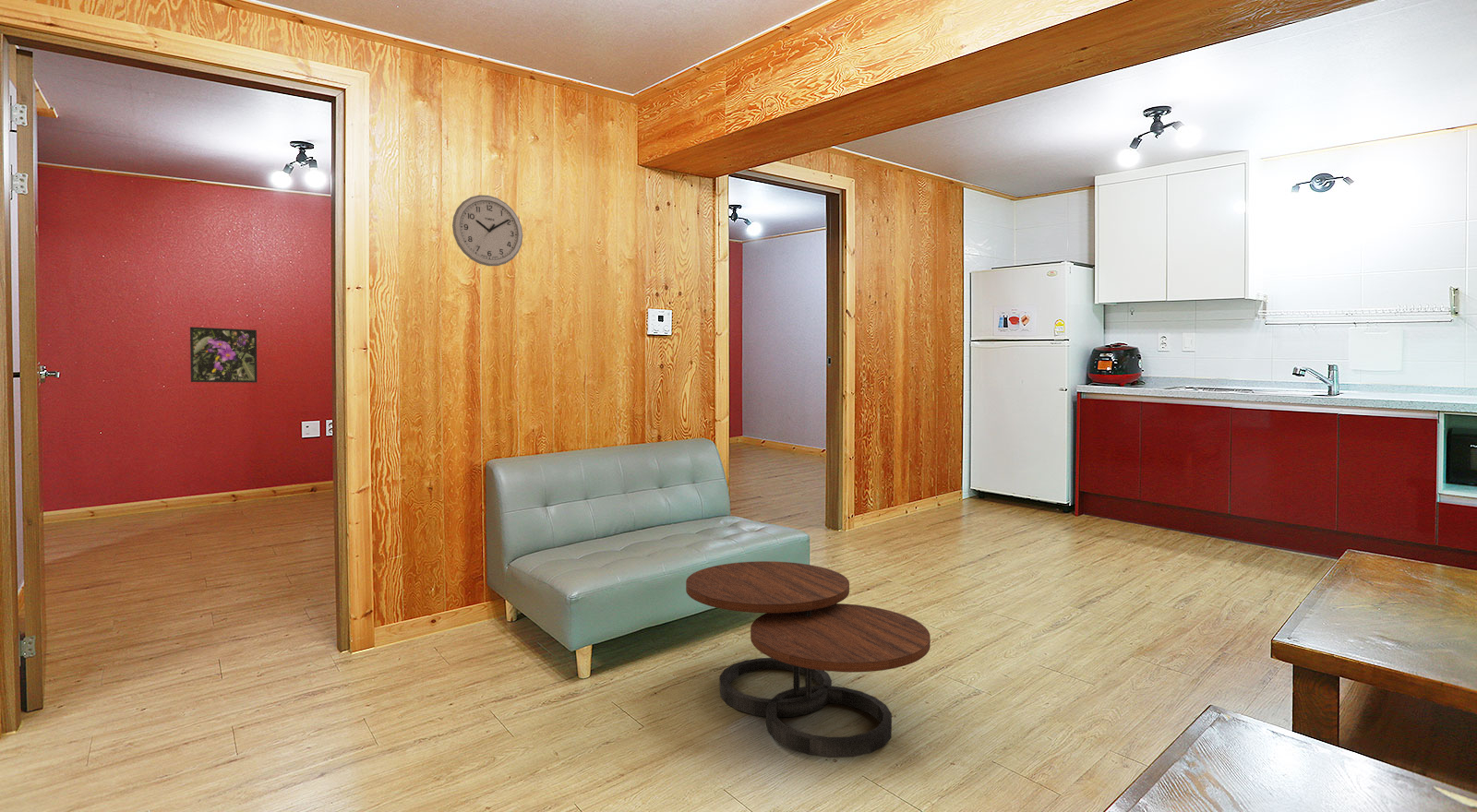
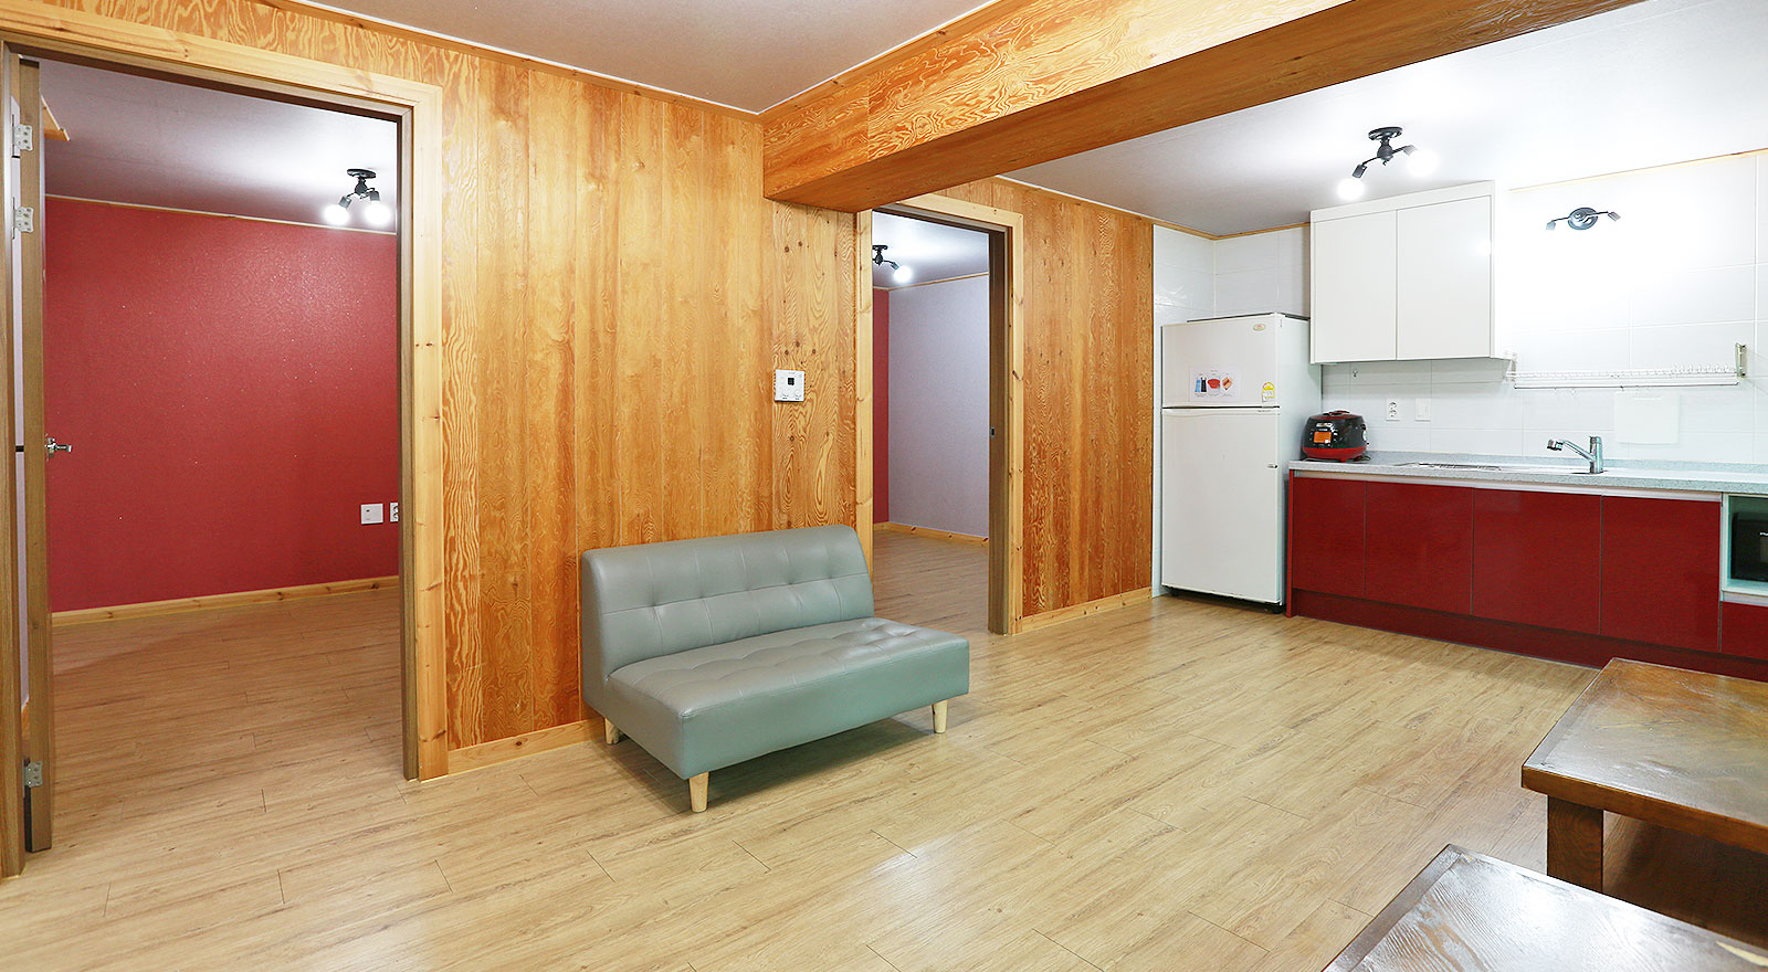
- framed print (224, 355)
- coffee table (799, 649)
- wall clock (488, 230)
